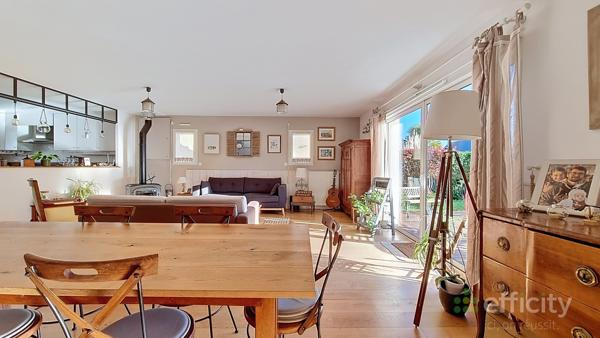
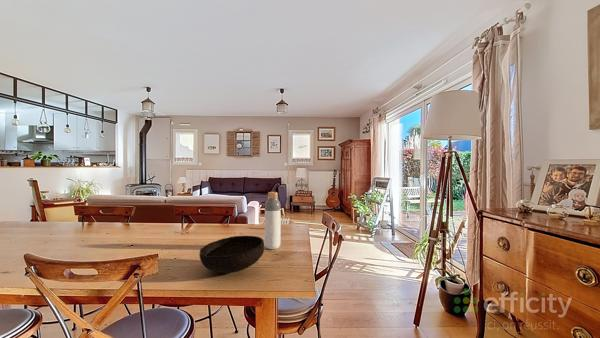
+ bottle (272, 220)
+ bowl (232, 255)
